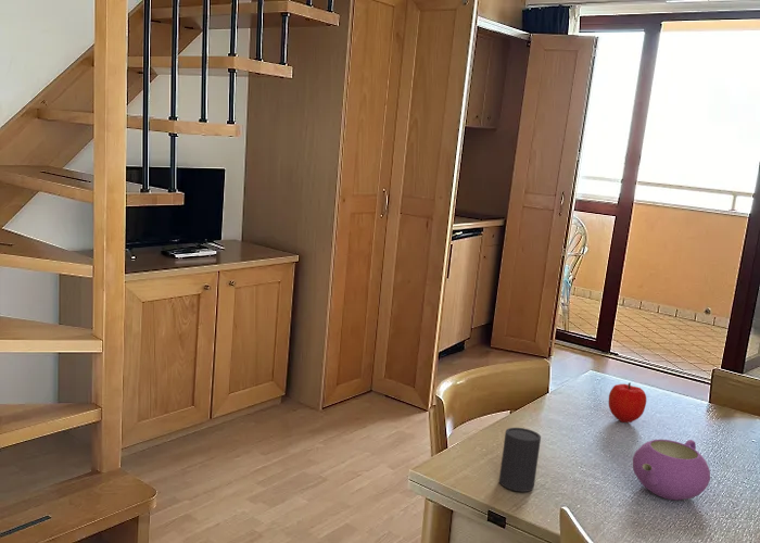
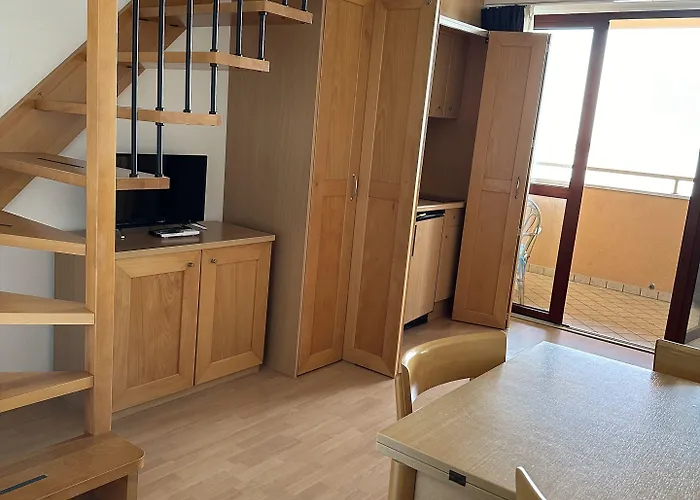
- cup (519, 458)
- fruit (626, 402)
- teapot (669, 470)
